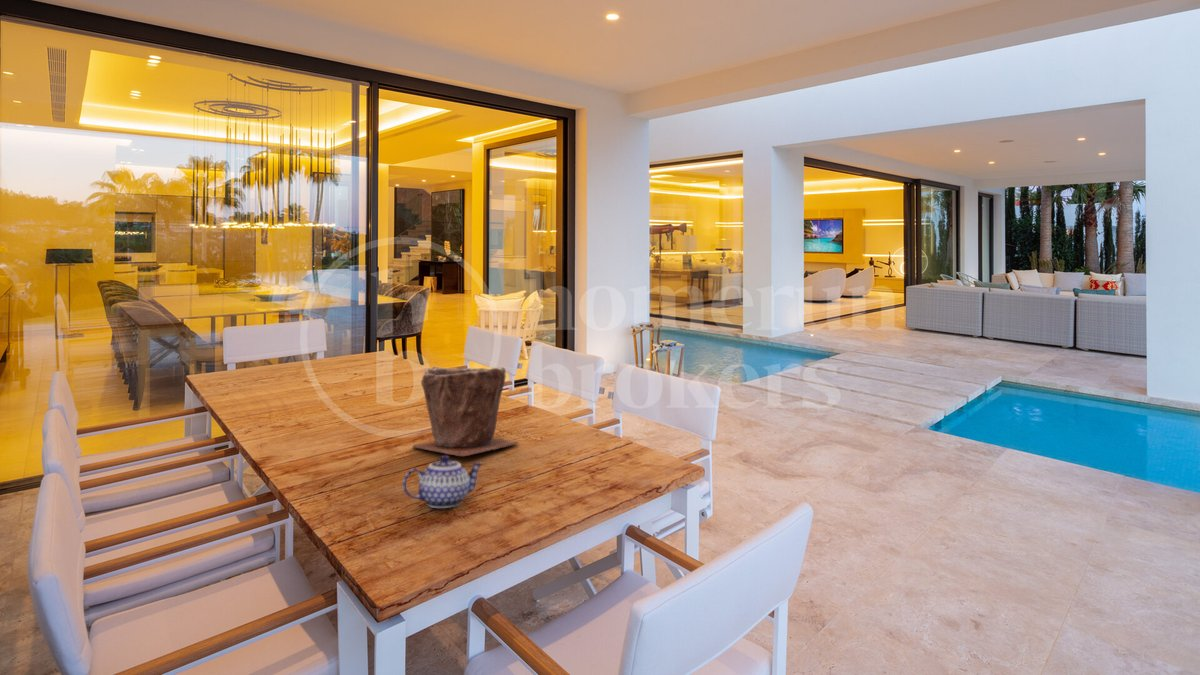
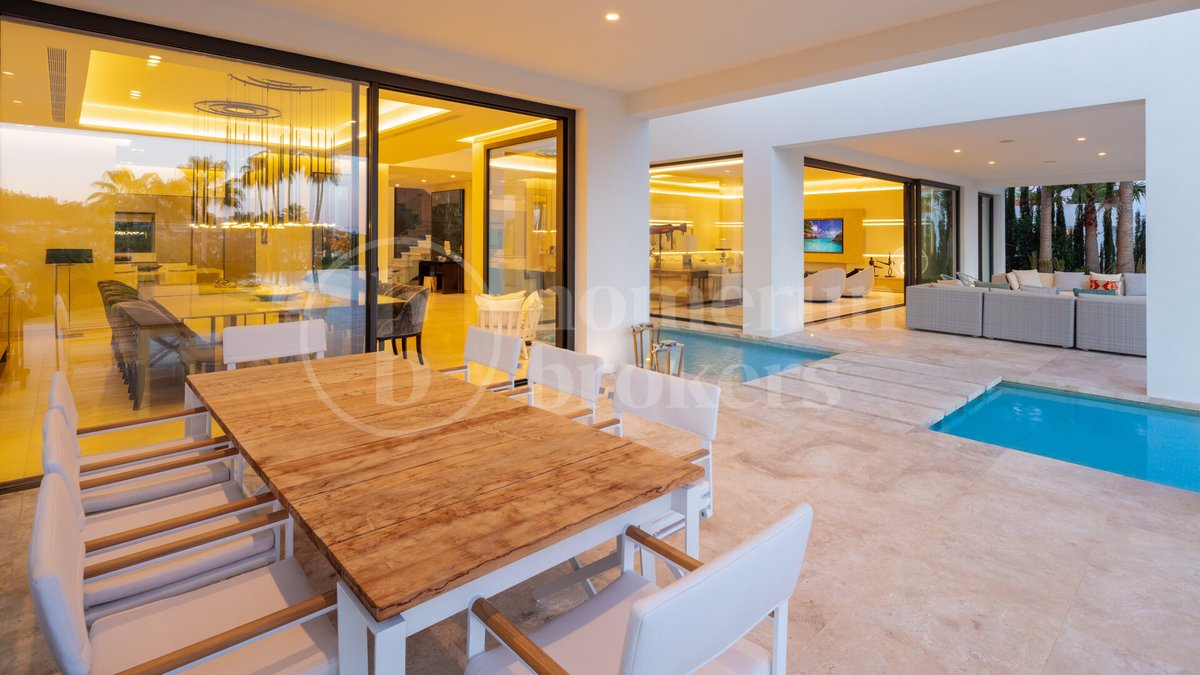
- plant pot (466, 406)
- teapot (444, 479)
